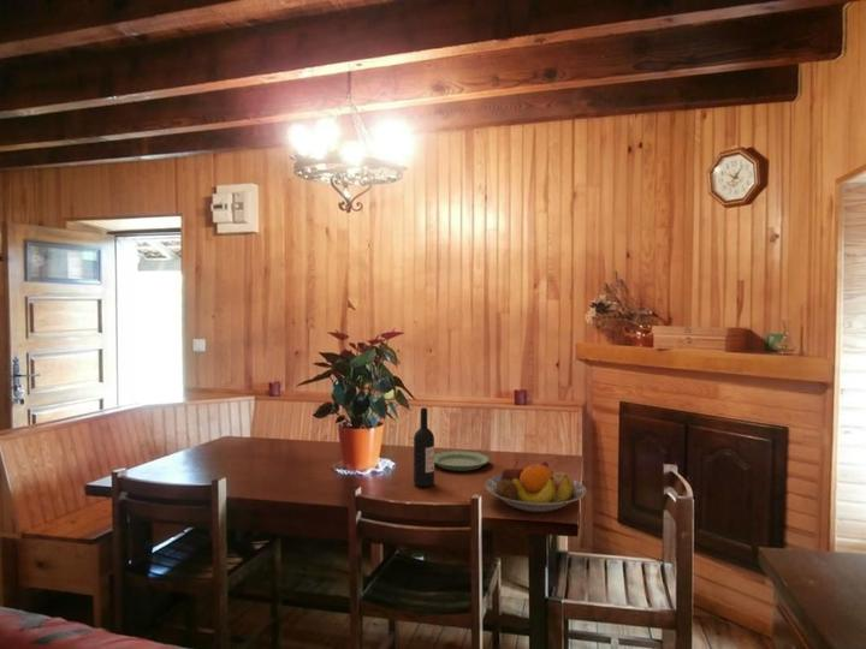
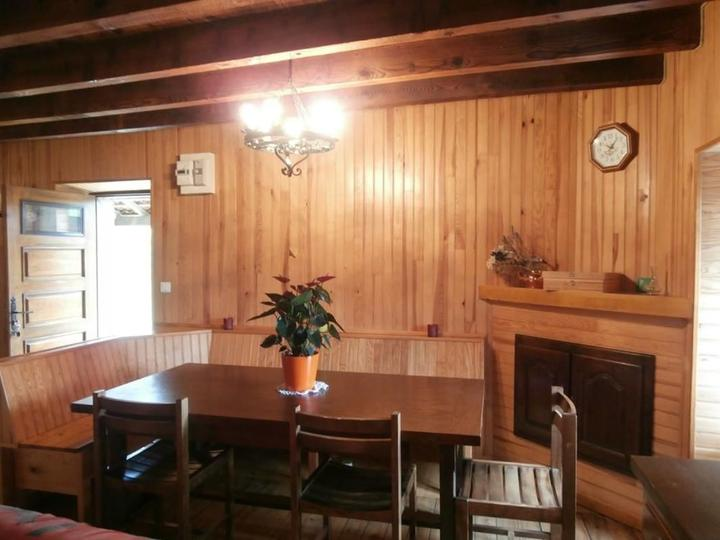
- fruit bowl (534, 482)
- wine bottle (423, 446)
- plate (459, 460)
